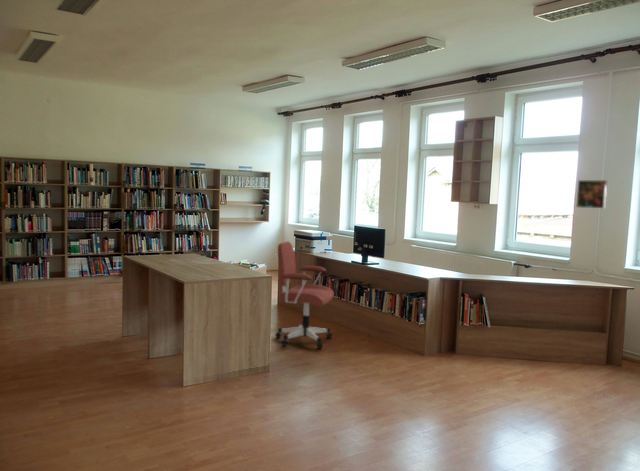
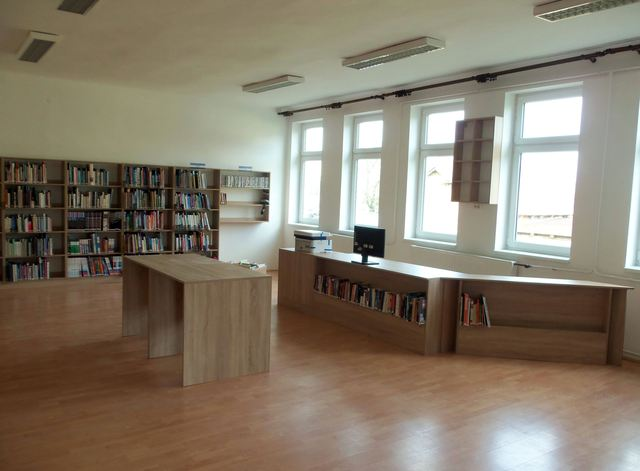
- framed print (591, 194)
- office chair (303, 292)
